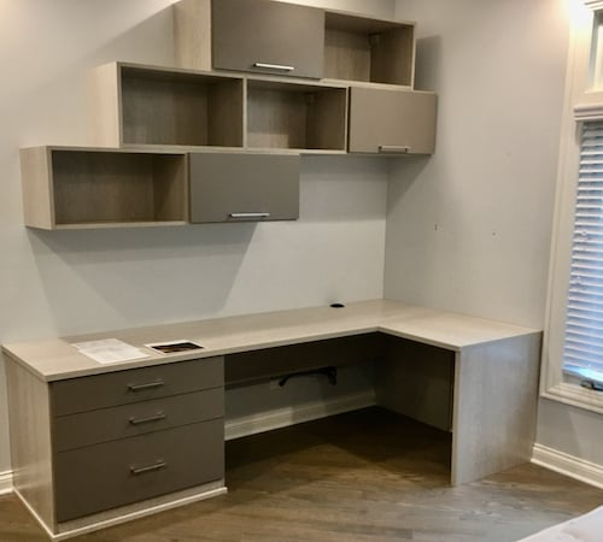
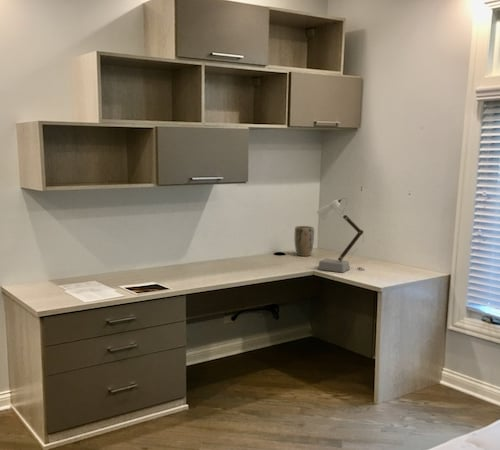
+ desk lamp (351, 241)
+ plant pot (303, 241)
